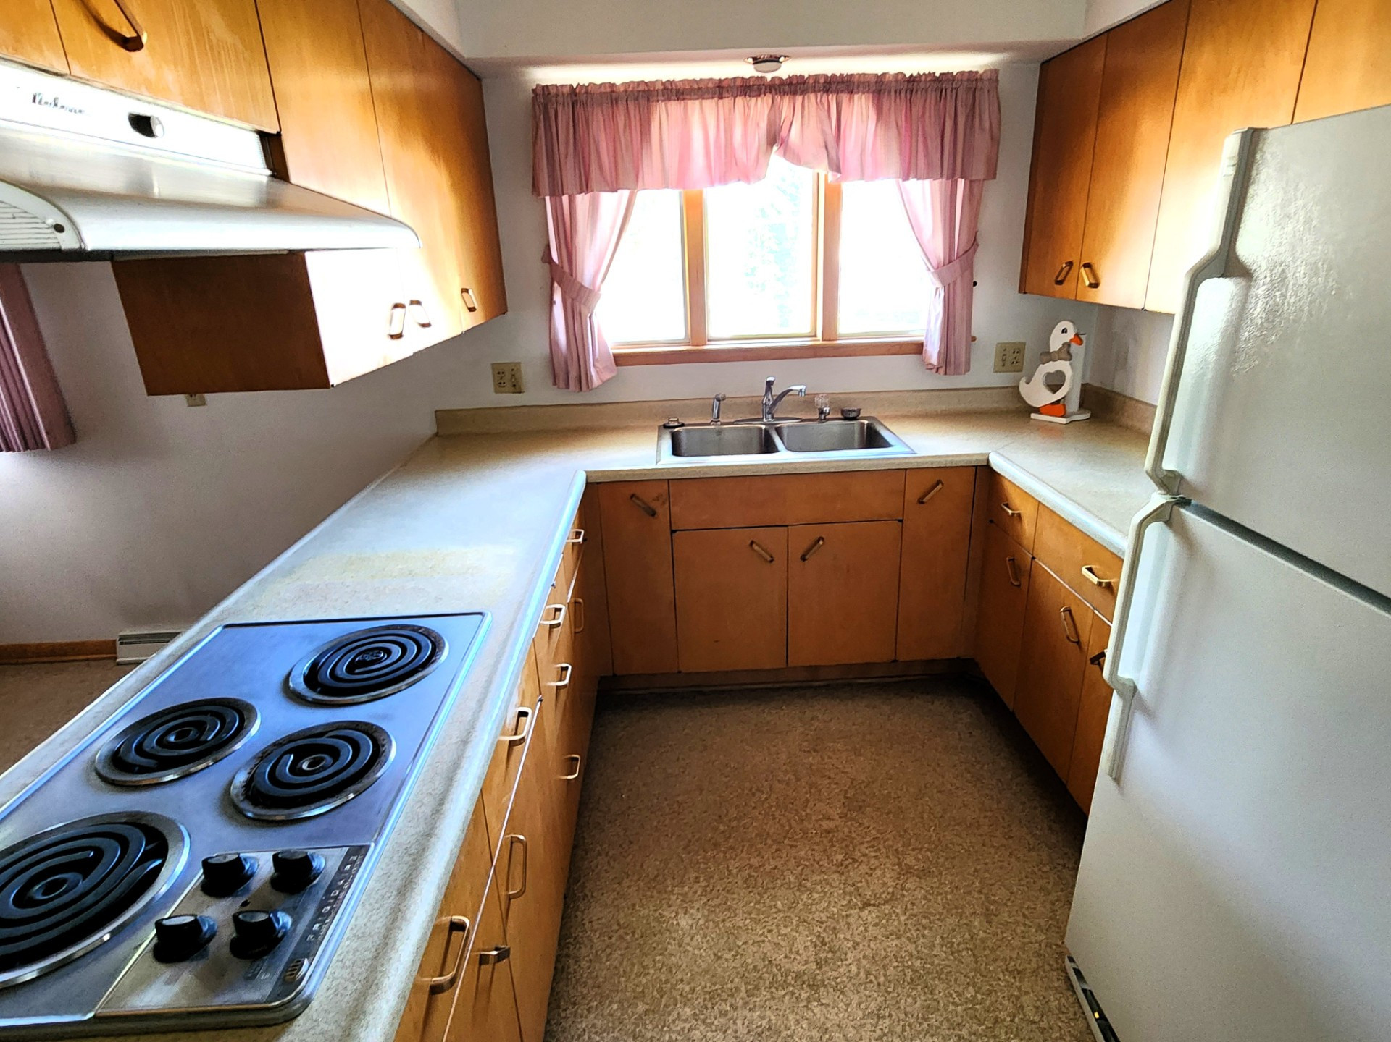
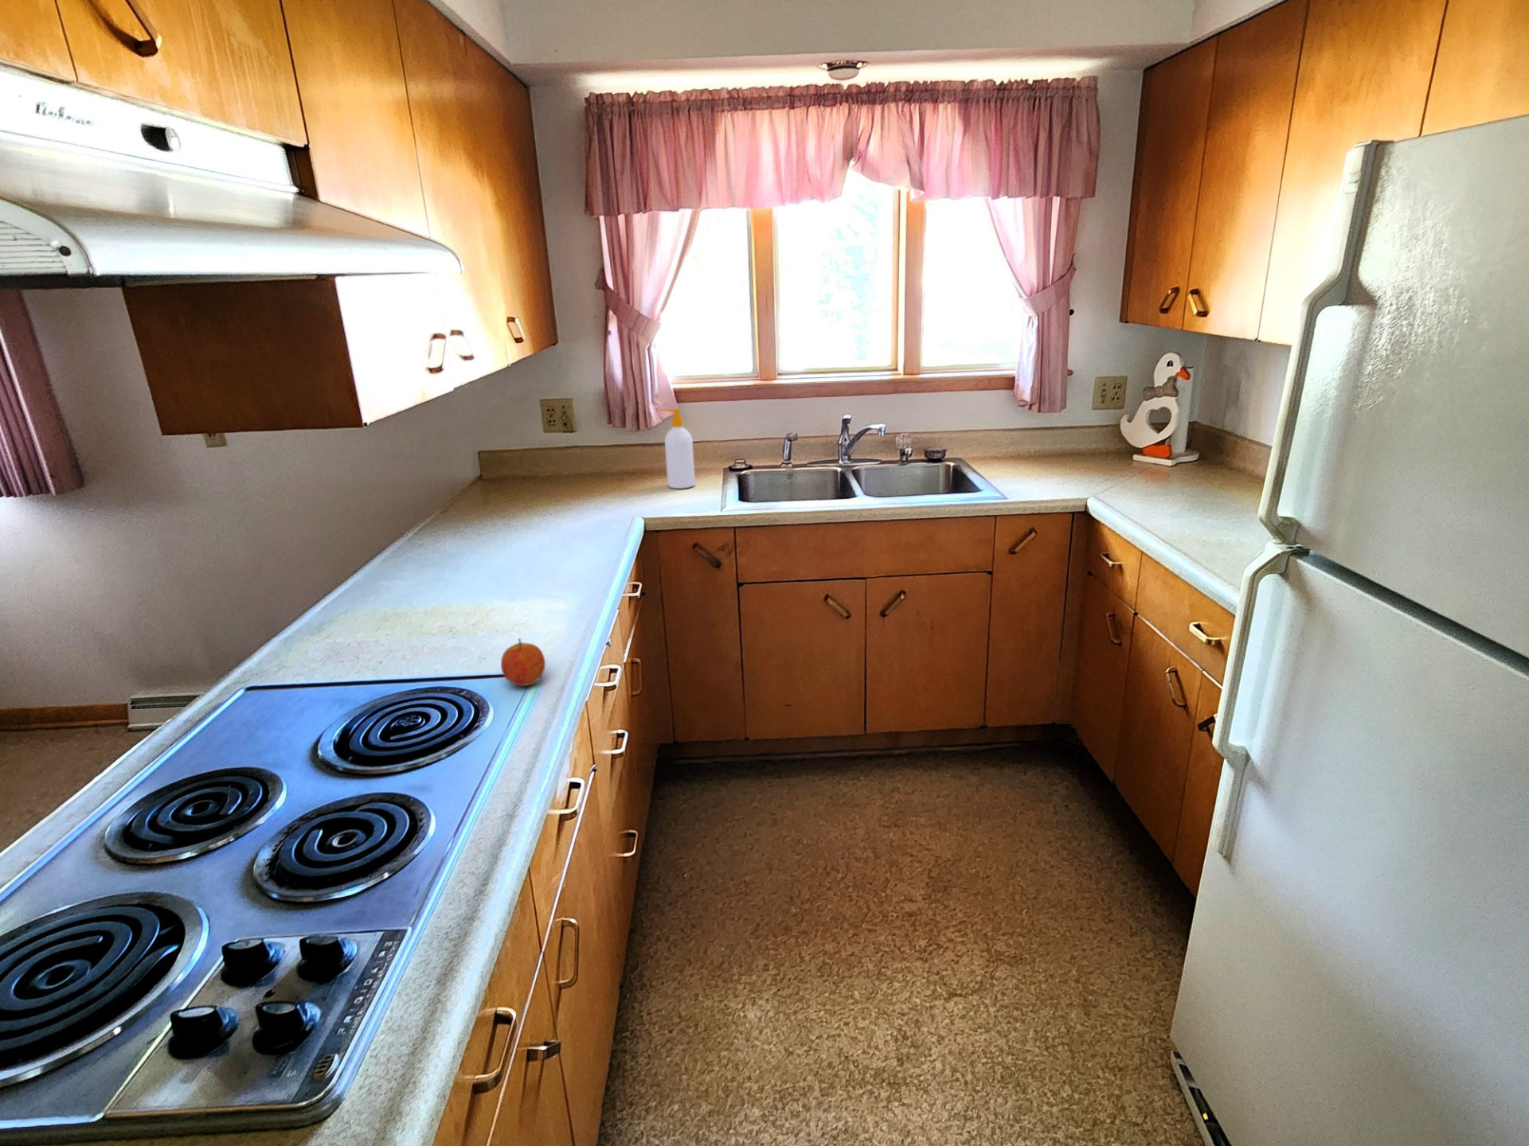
+ soap bottle (678, 448)
+ fruit (523, 661)
